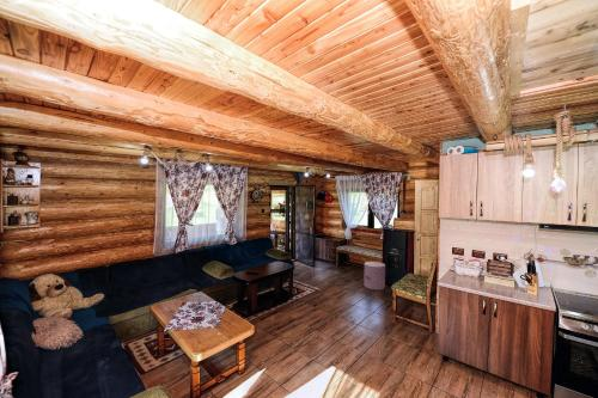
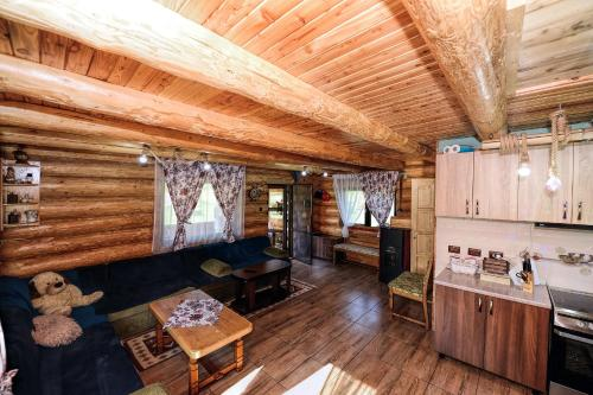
- trash can (373, 275)
